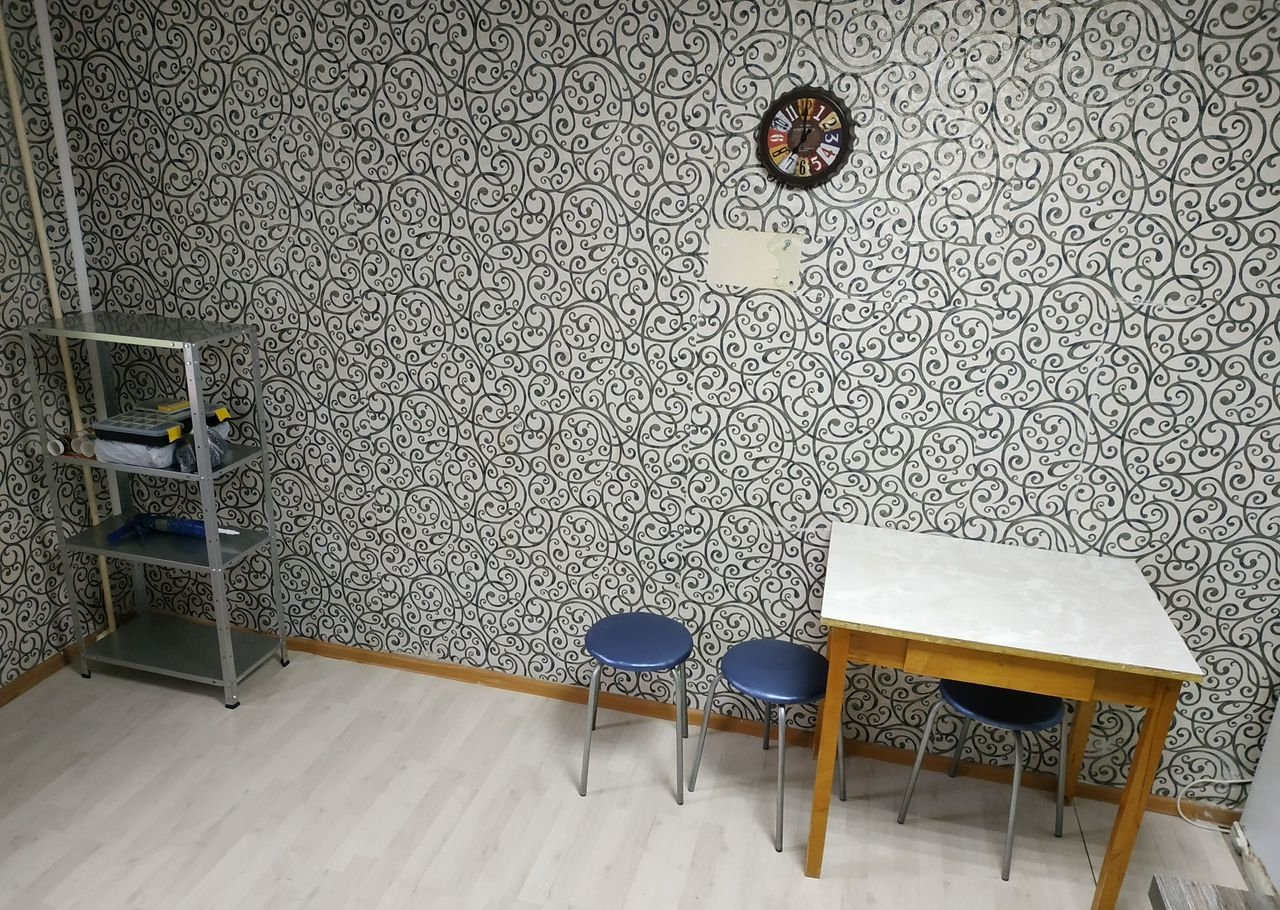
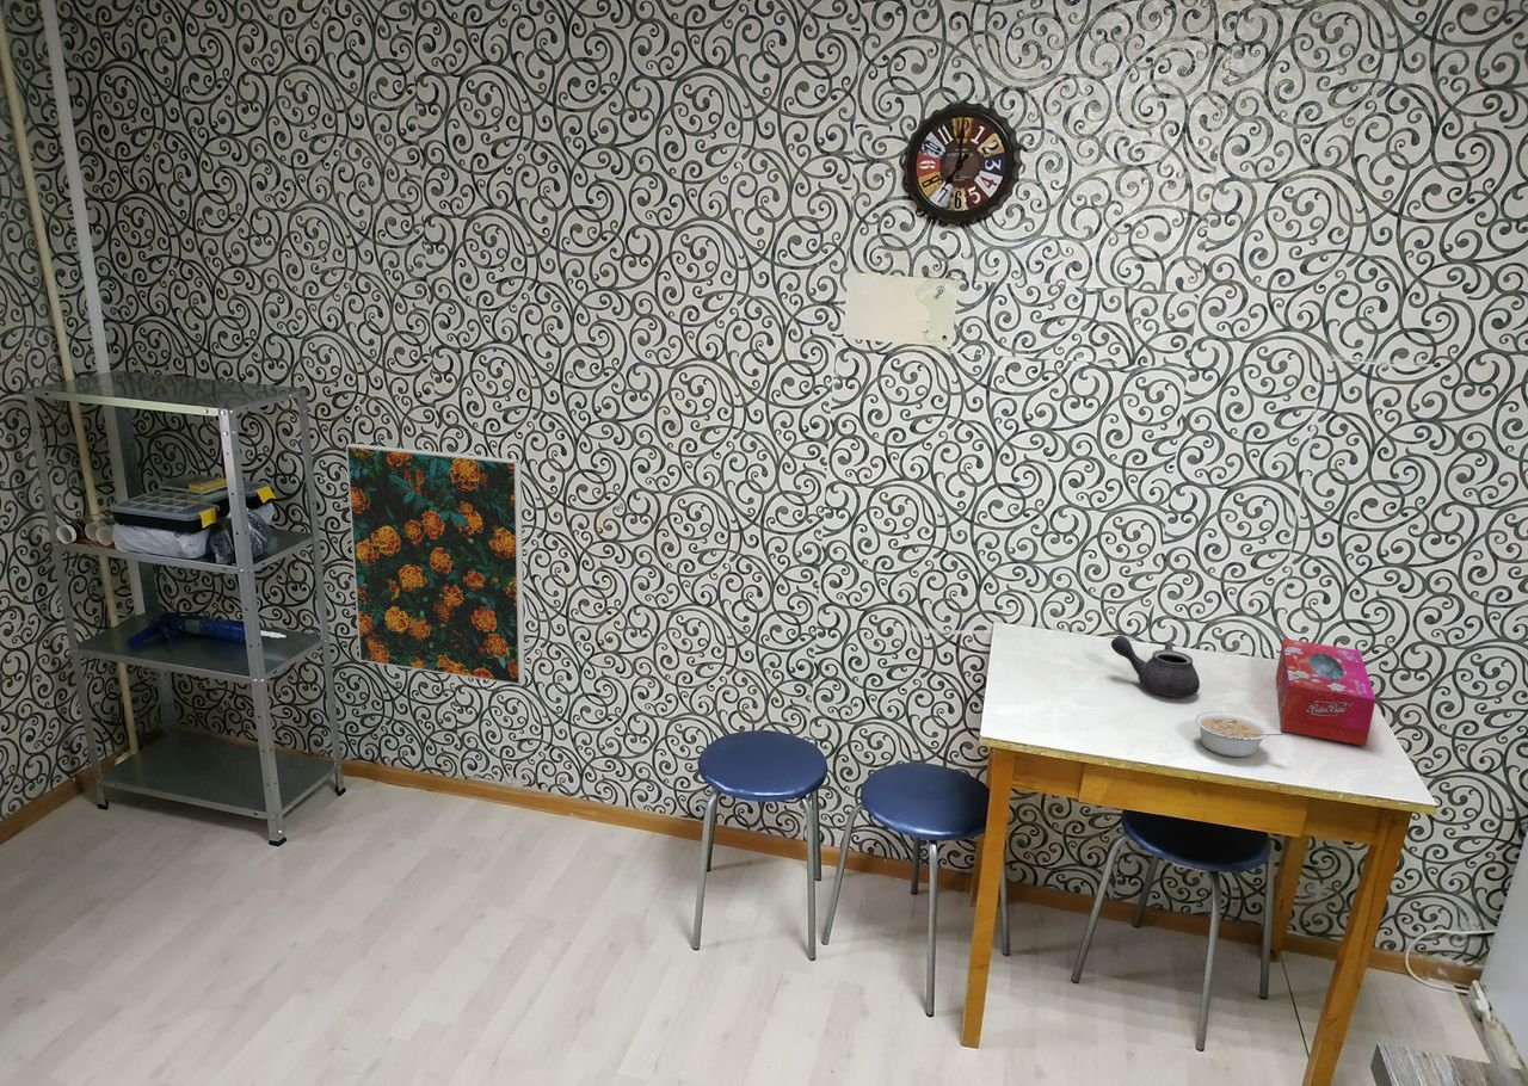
+ teapot (1154, 662)
+ legume (1233, 734)
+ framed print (436, 564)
+ tissue box (1321, 689)
